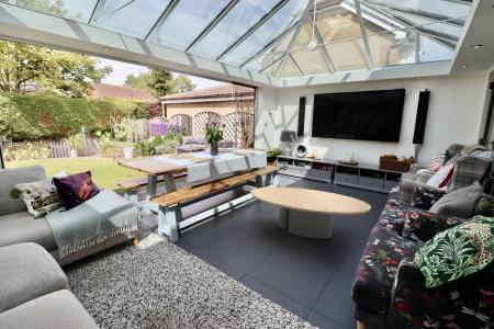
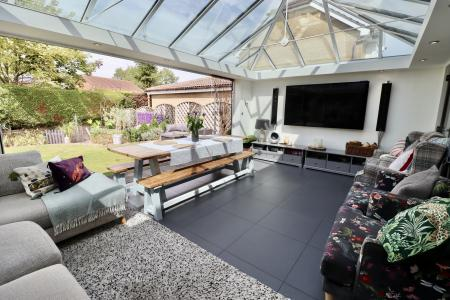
- coffee table (304, 214)
